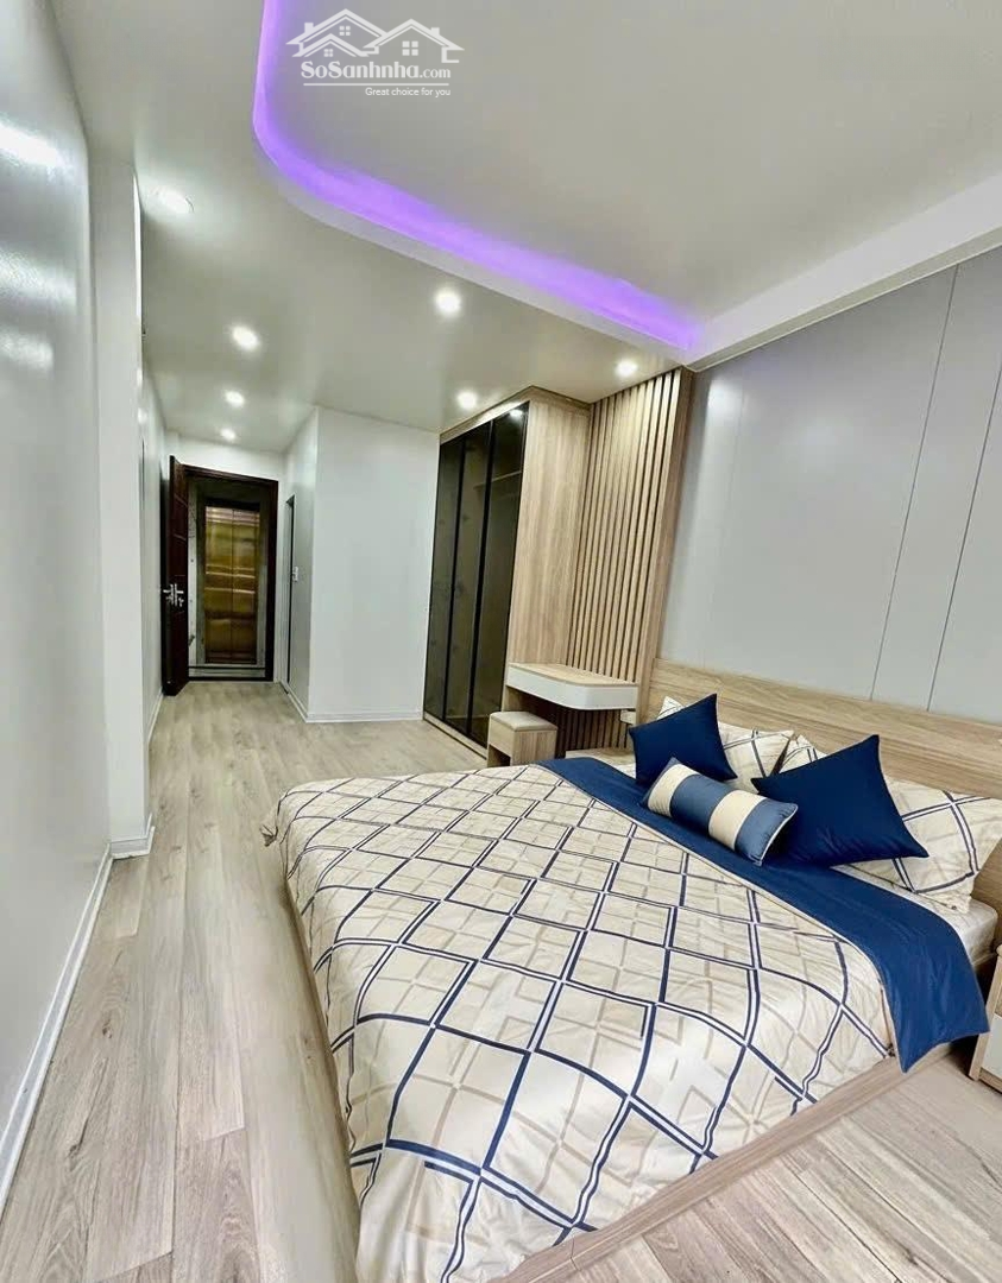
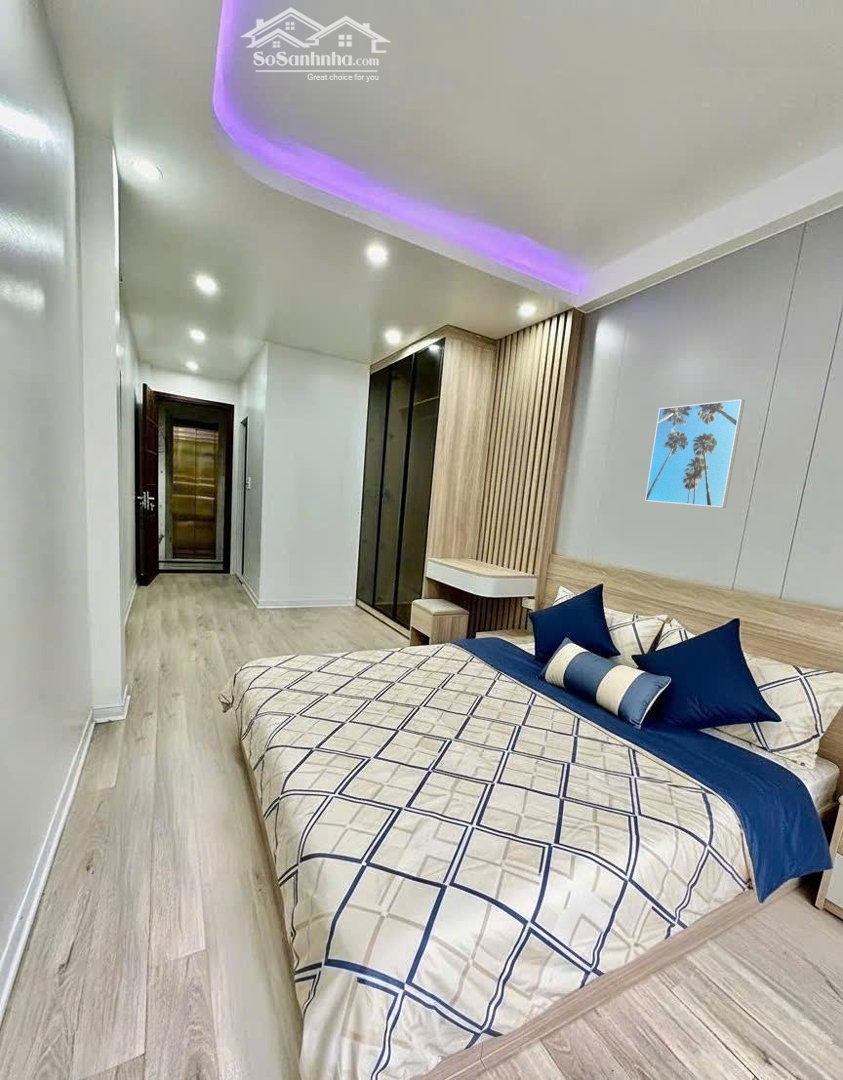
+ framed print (690, 455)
